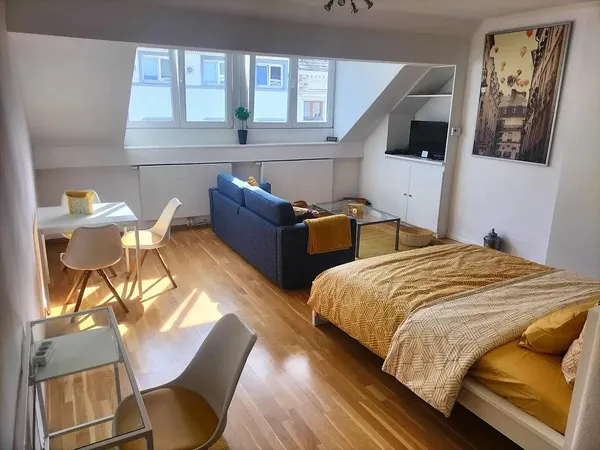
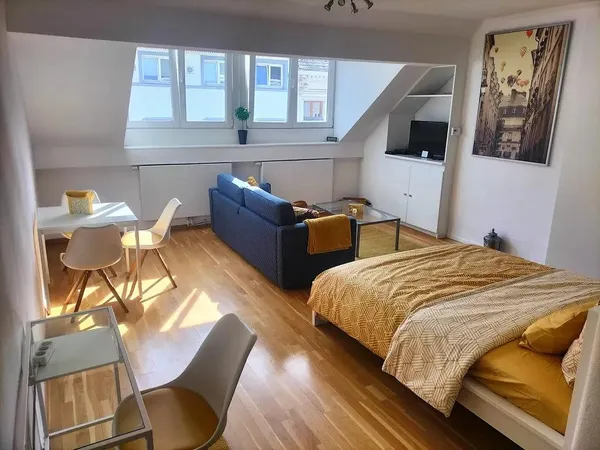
- basket (415, 236)
